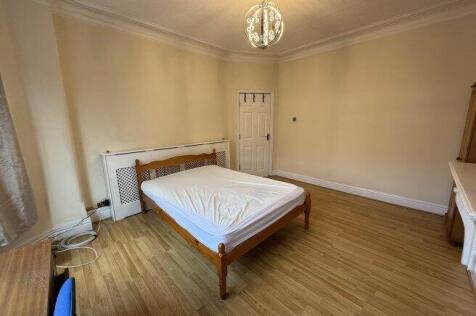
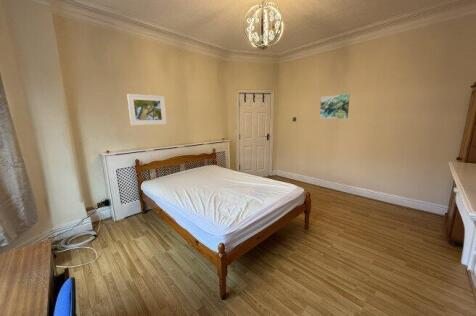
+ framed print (148, 110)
+ wall art (334, 107)
